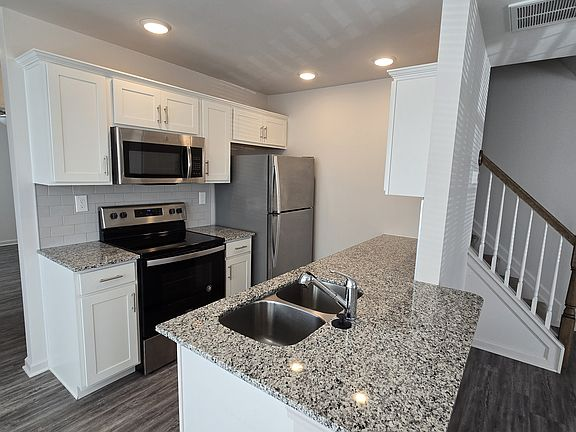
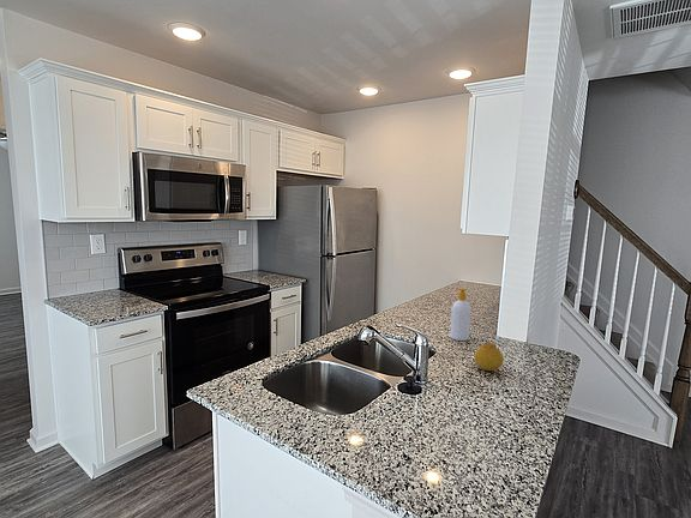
+ soap bottle (459, 313)
+ fruit (488, 356)
